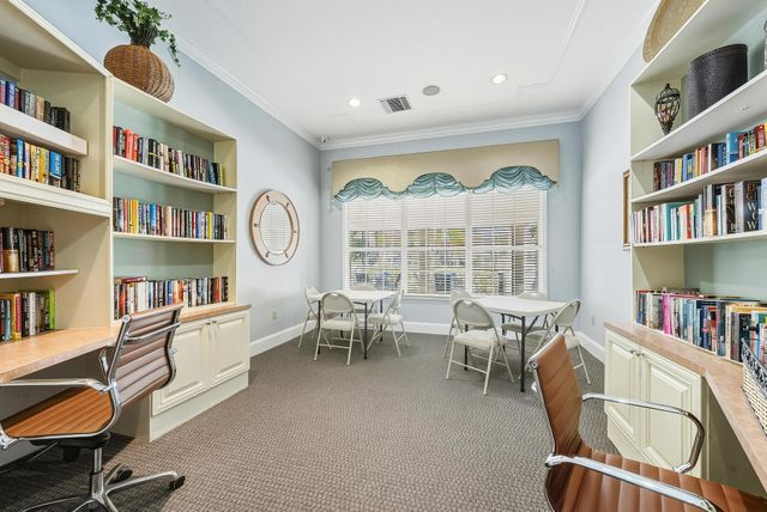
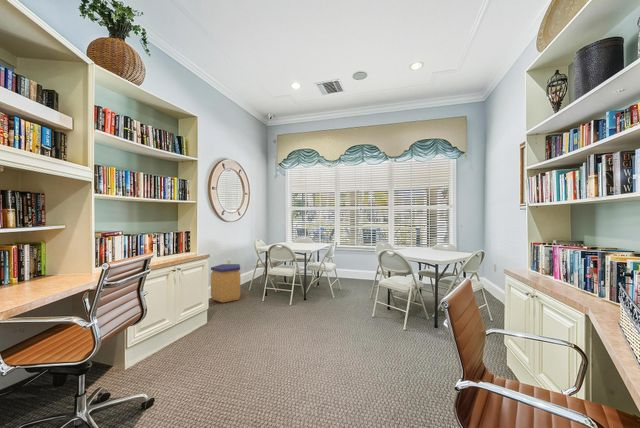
+ trash can (228, 282)
